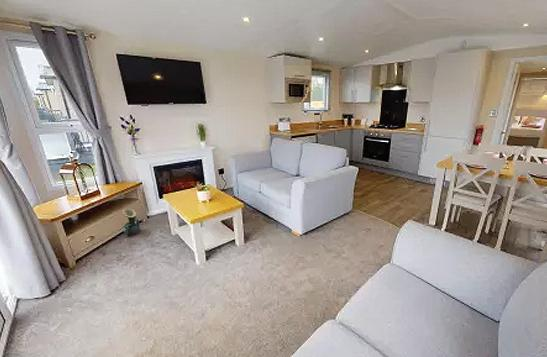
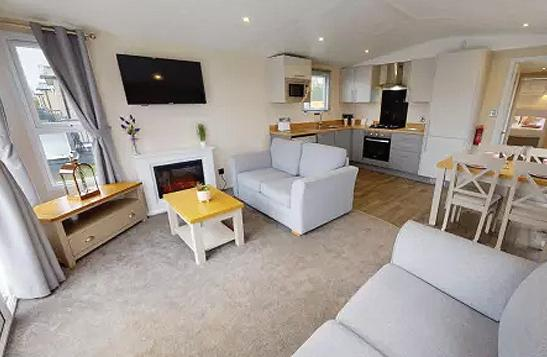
- potted flower (130, 221)
